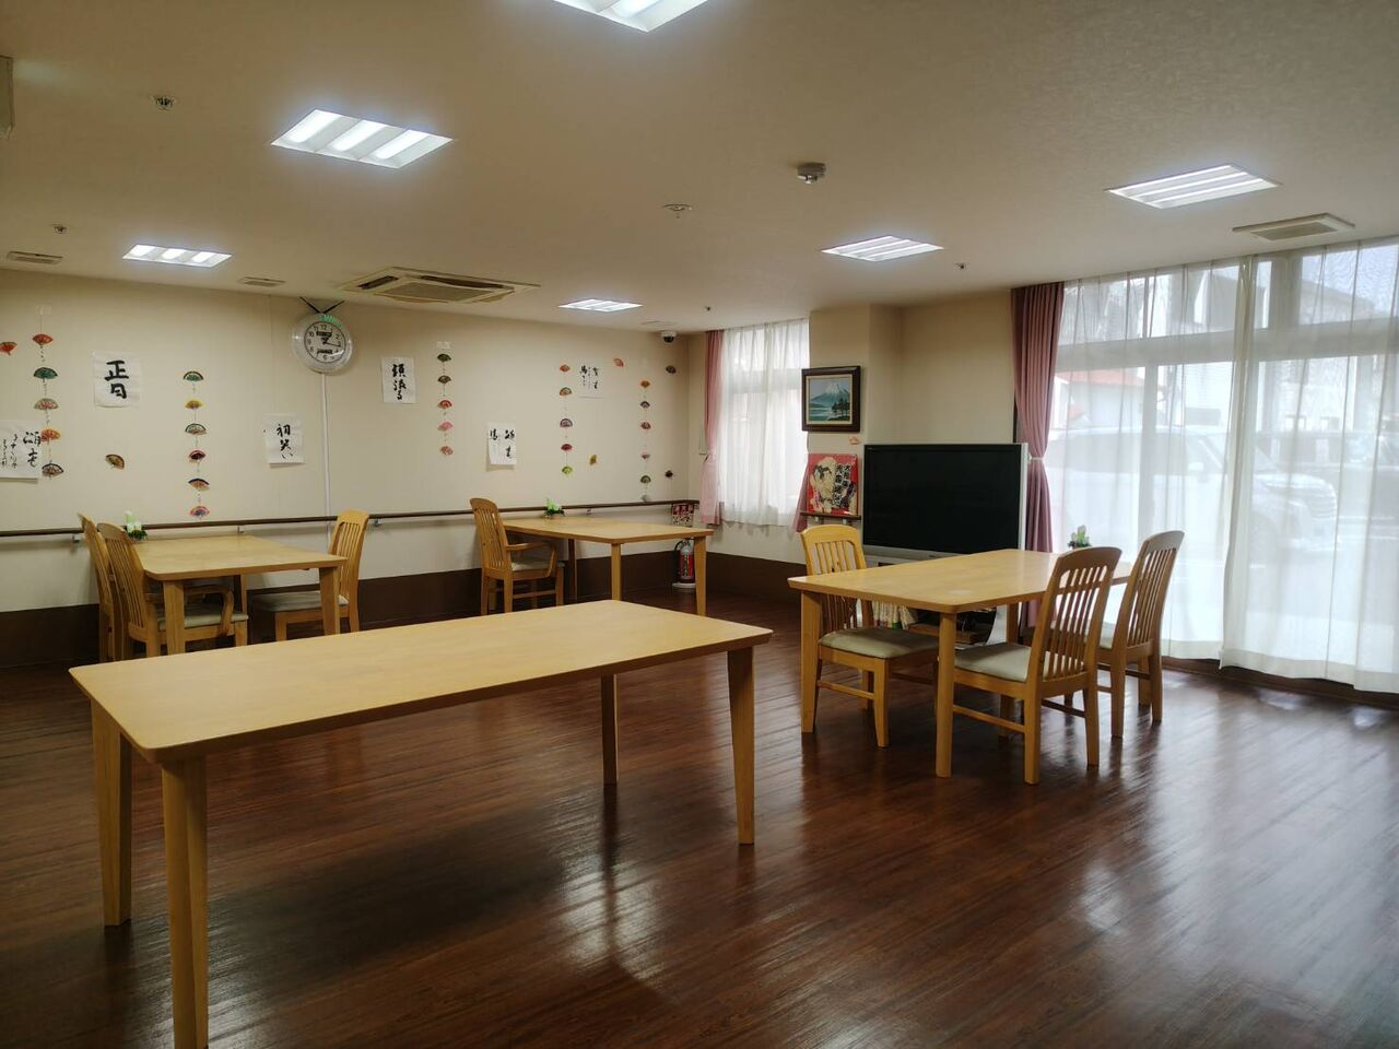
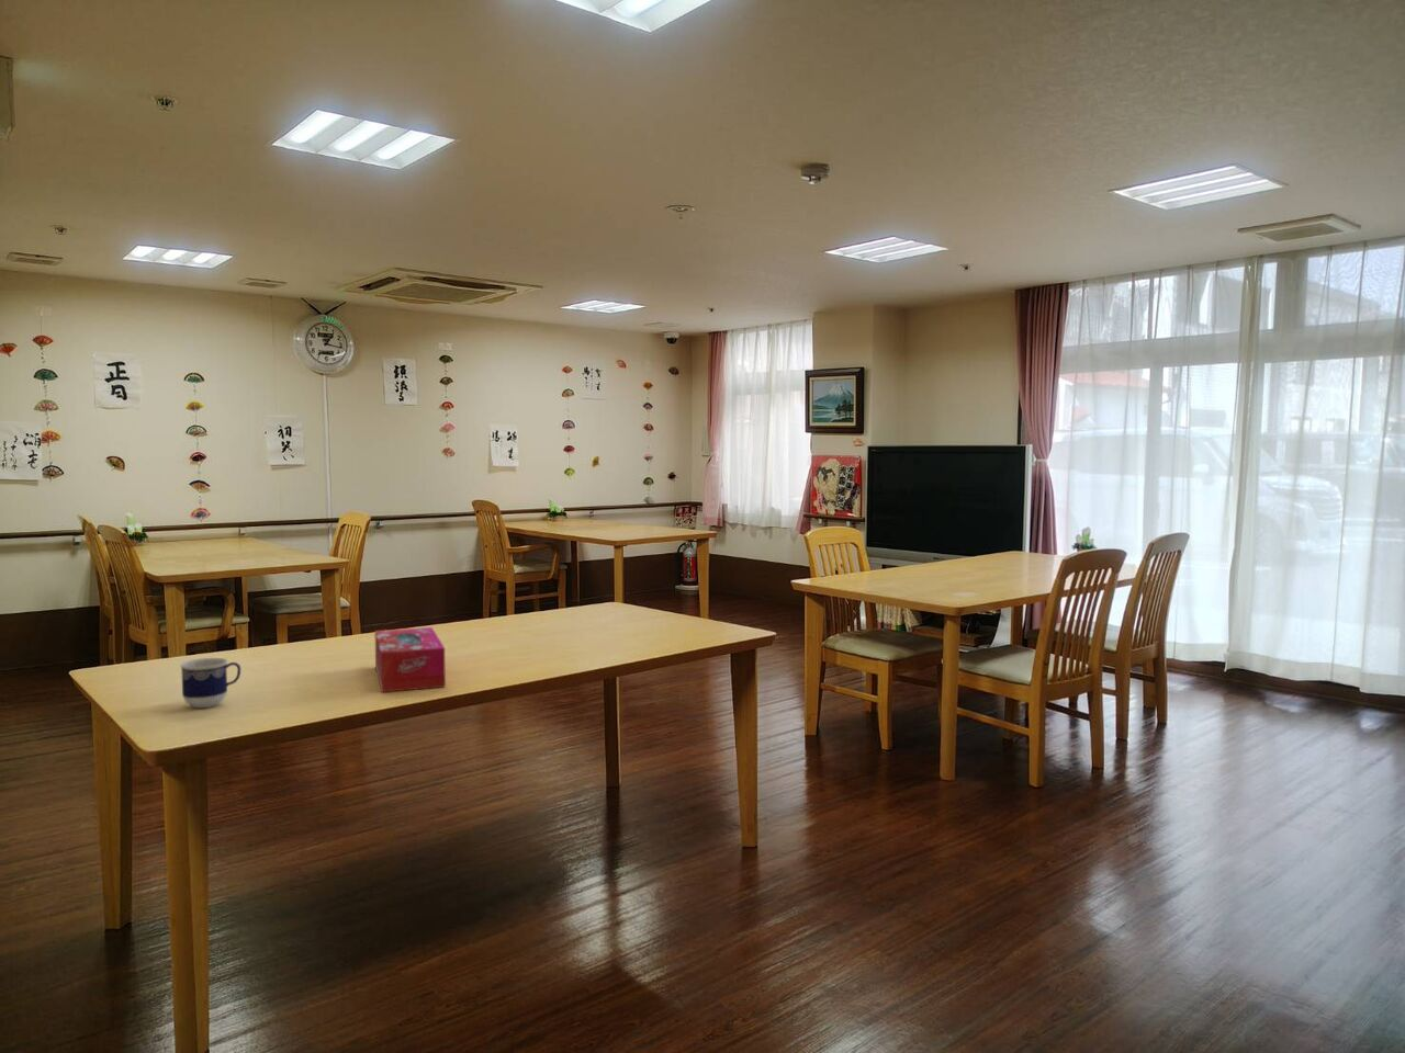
+ tissue box (408, 657)
+ cup (210, 682)
